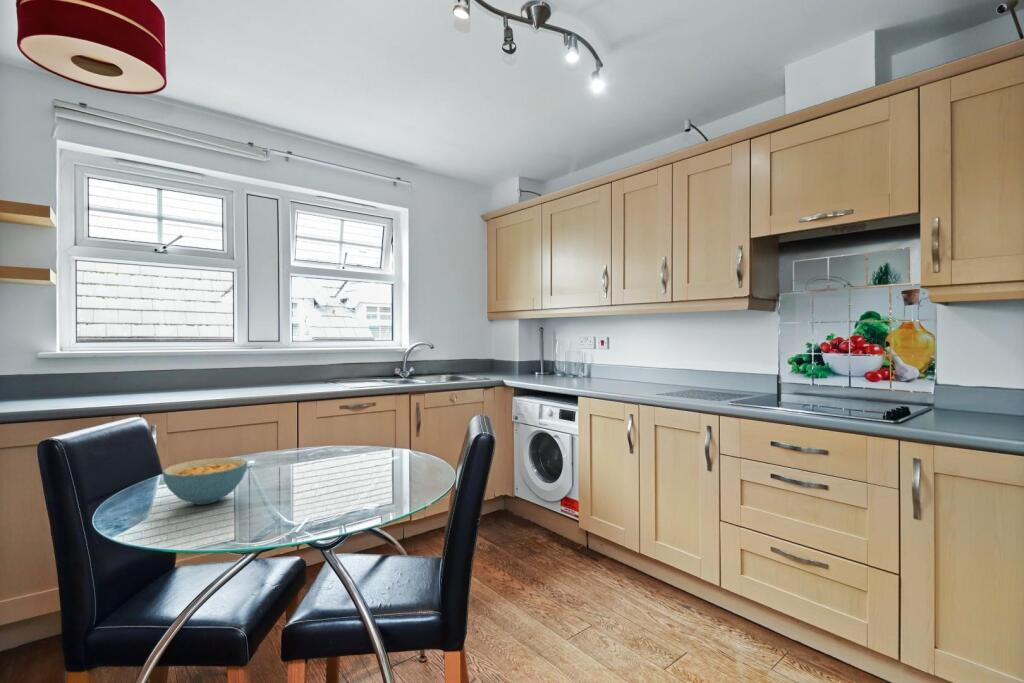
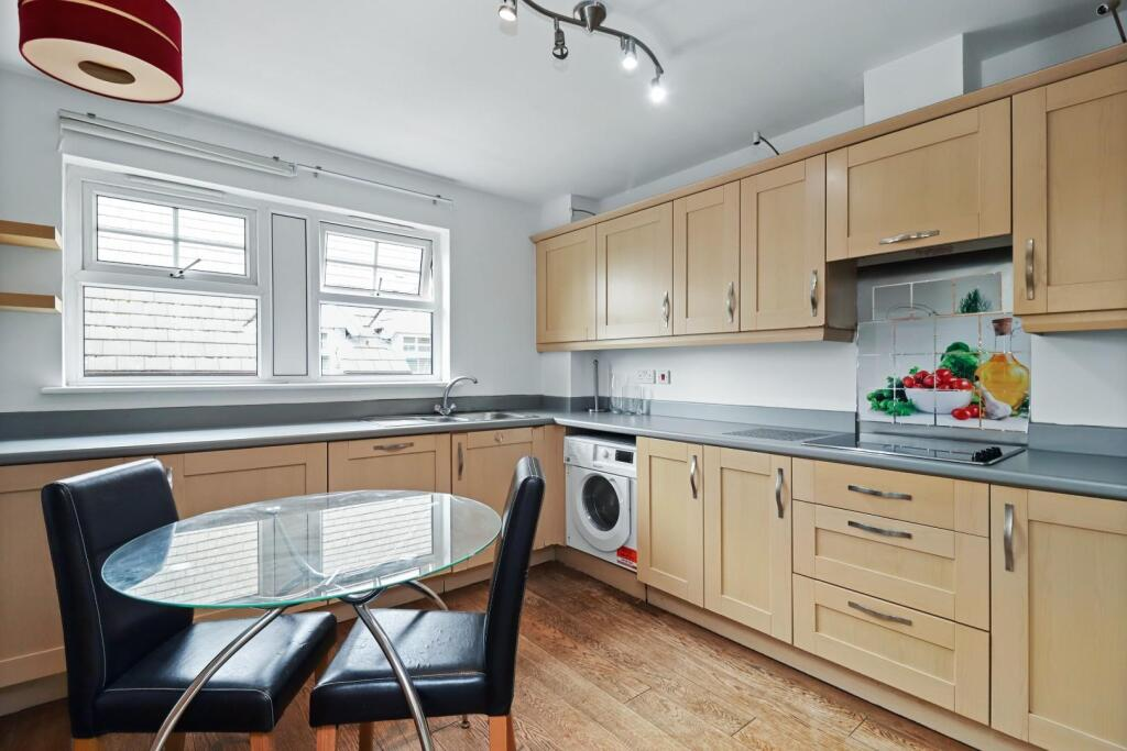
- cereal bowl (206, 483)
